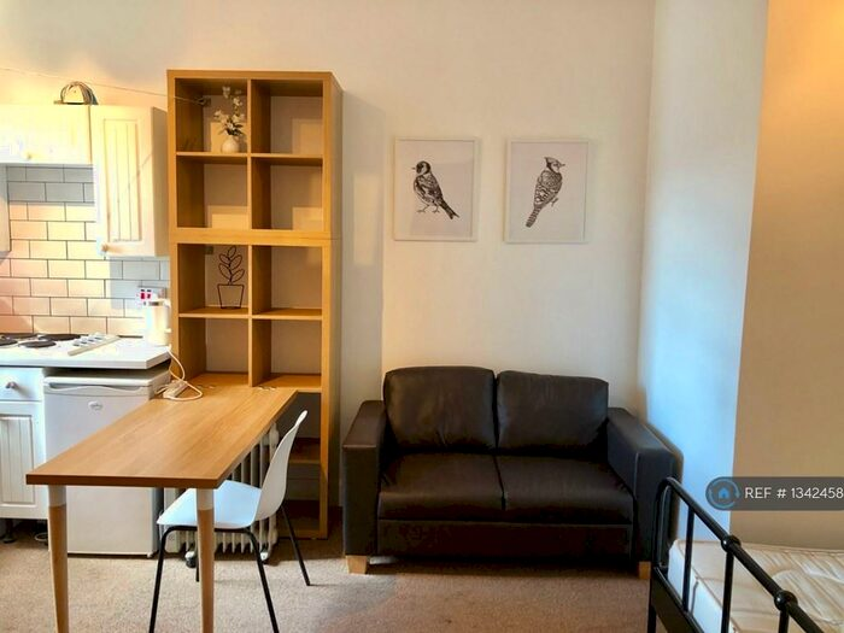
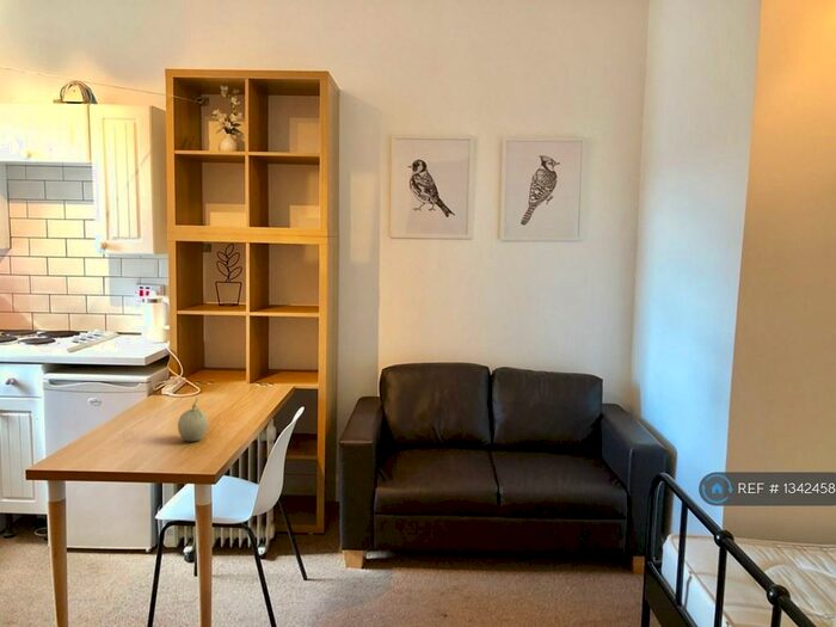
+ fruit (193, 420)
